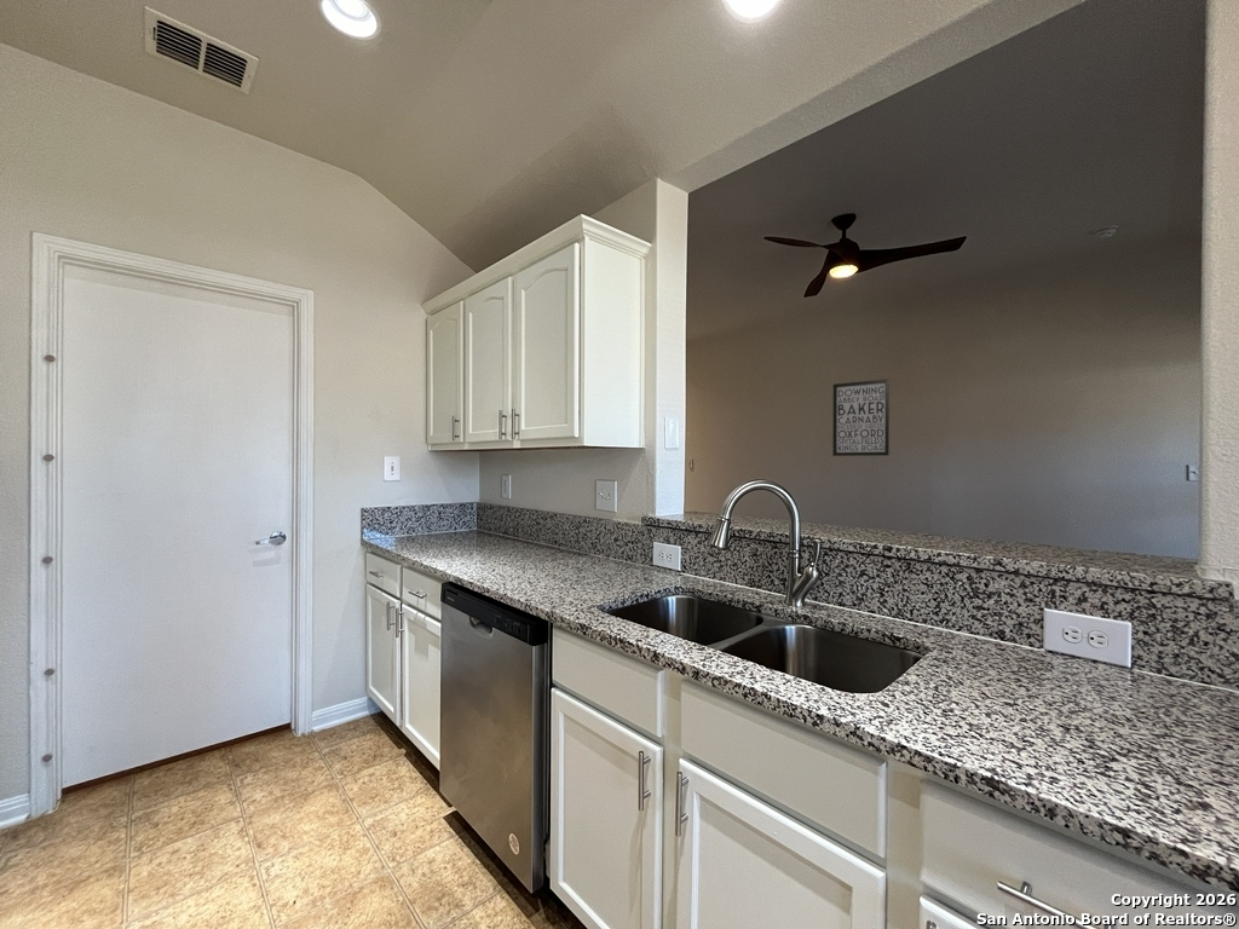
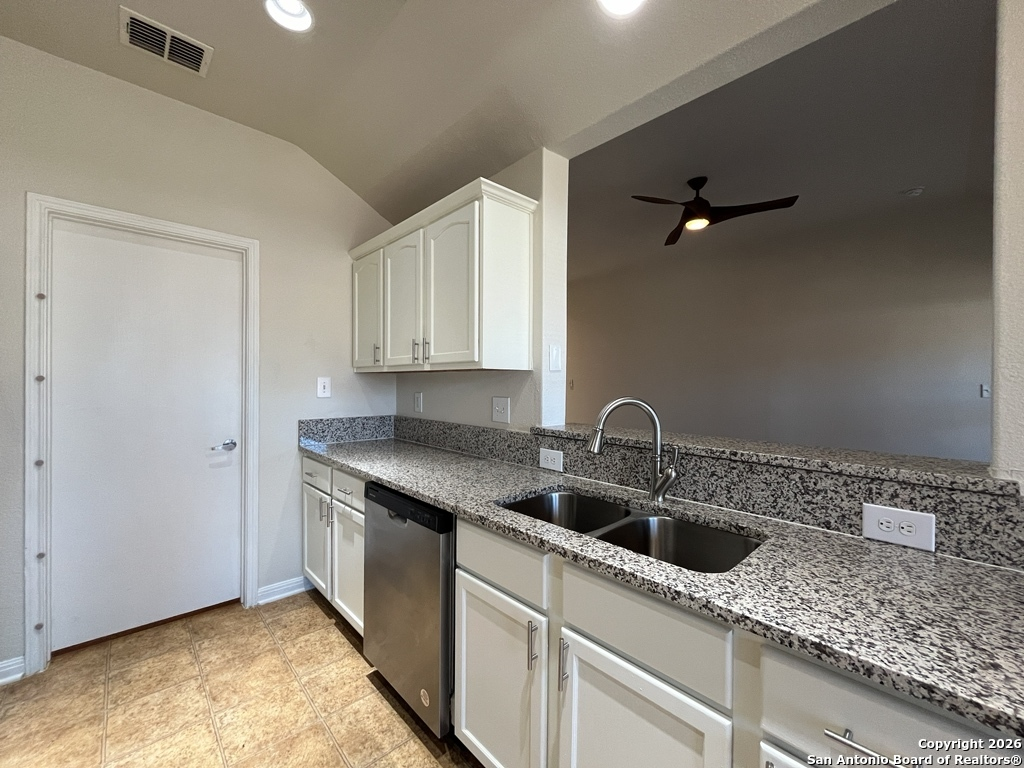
- wall art (860, 419)
